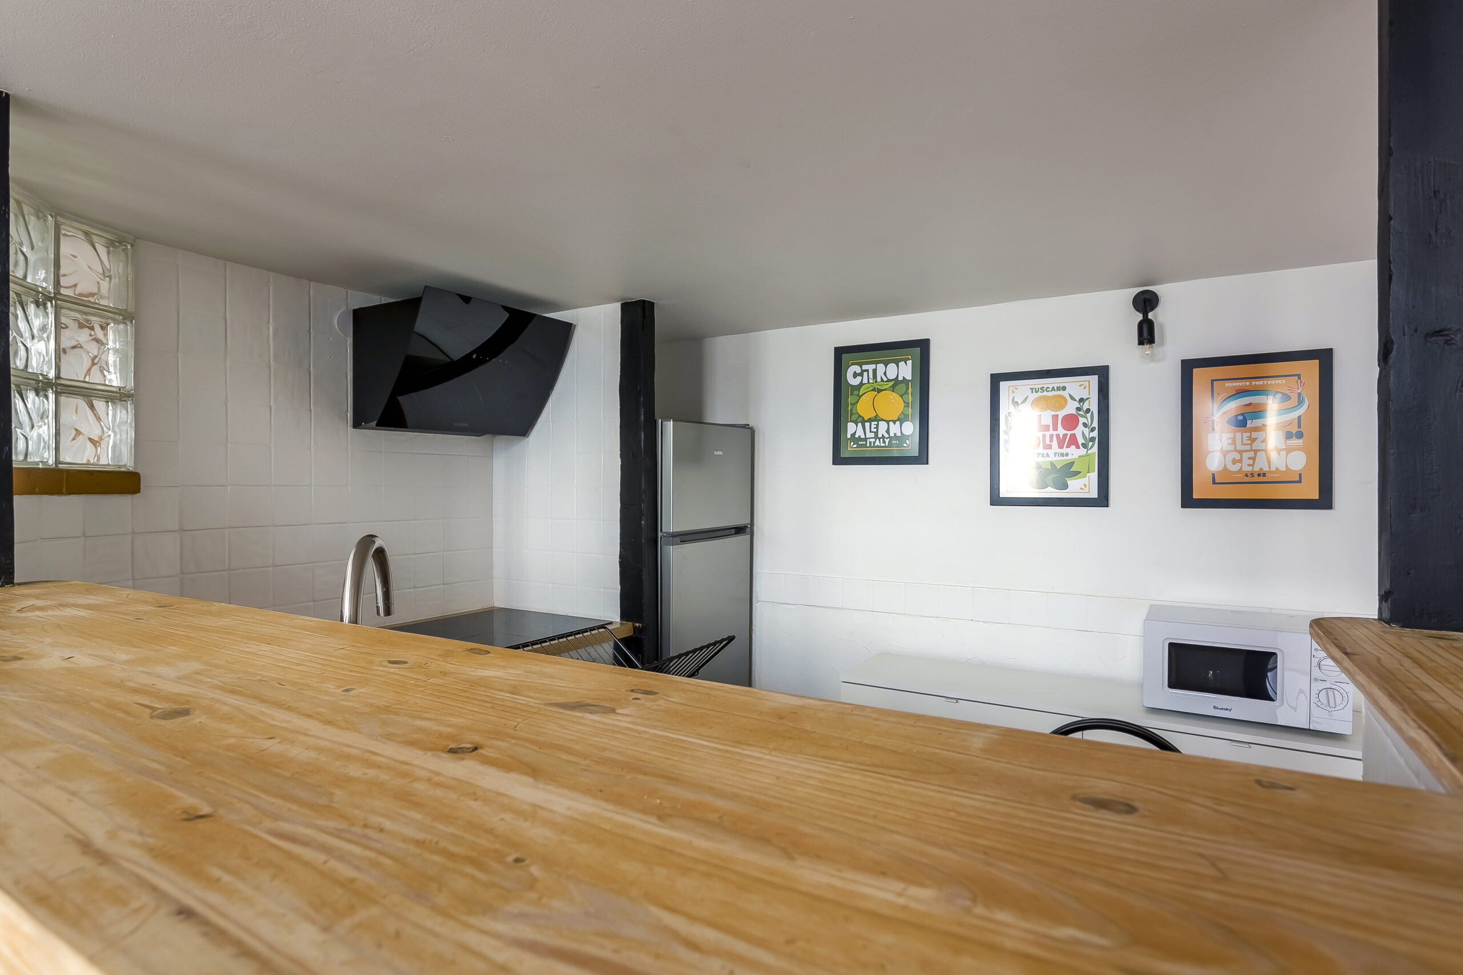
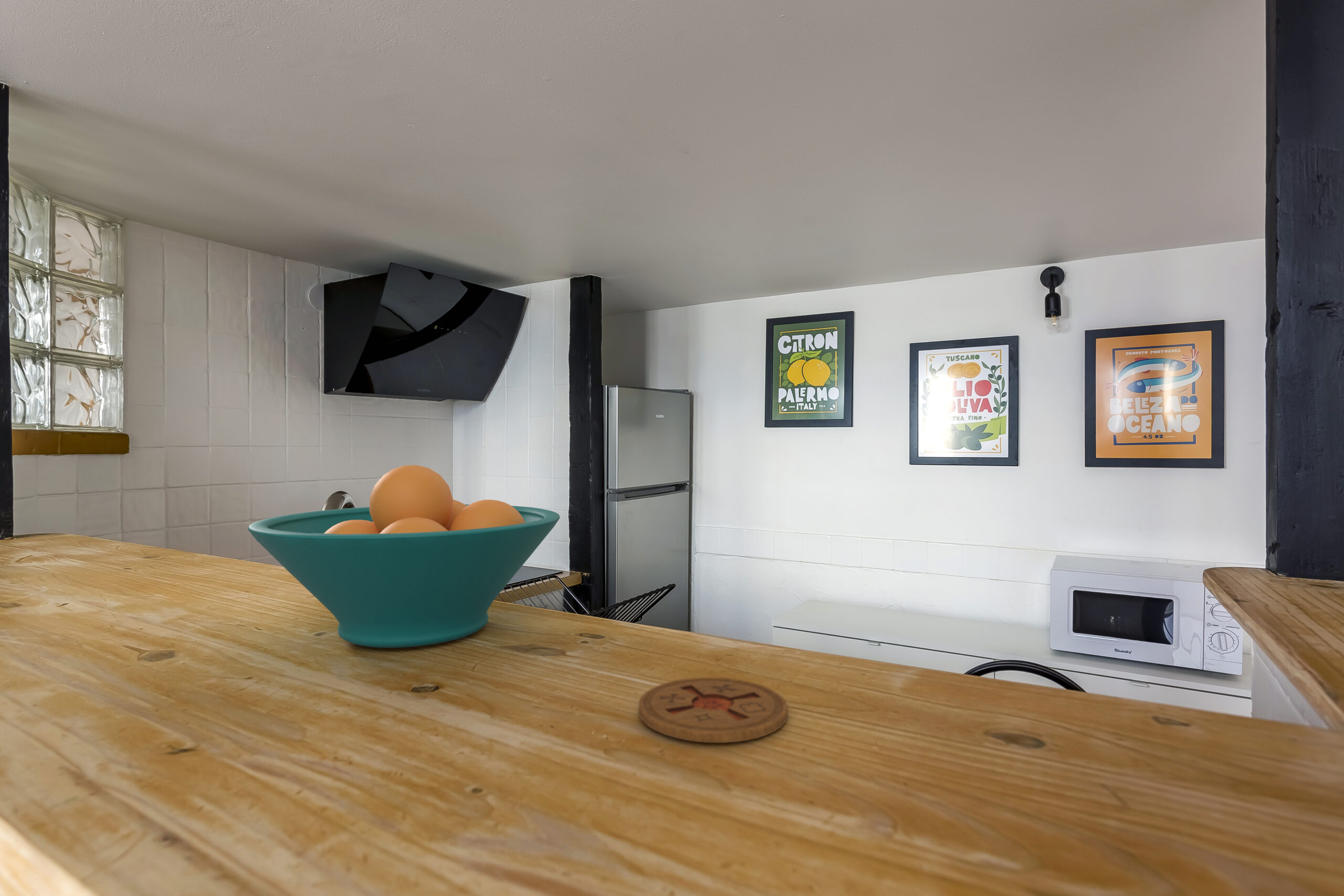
+ coaster (712, 707)
+ fruit bowl (415, 547)
